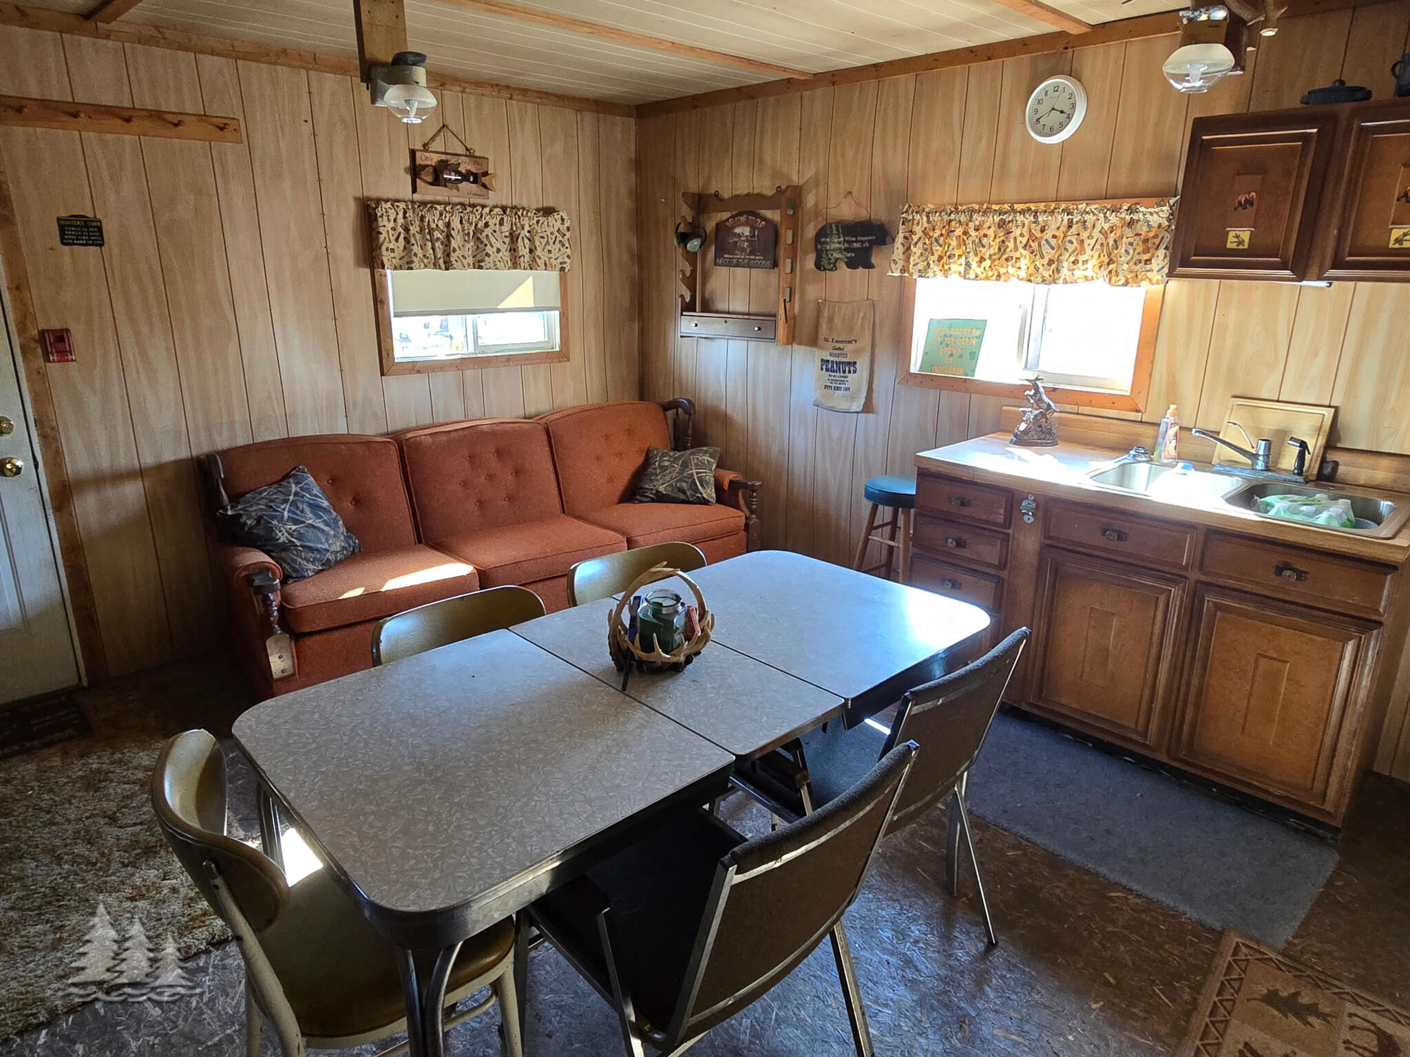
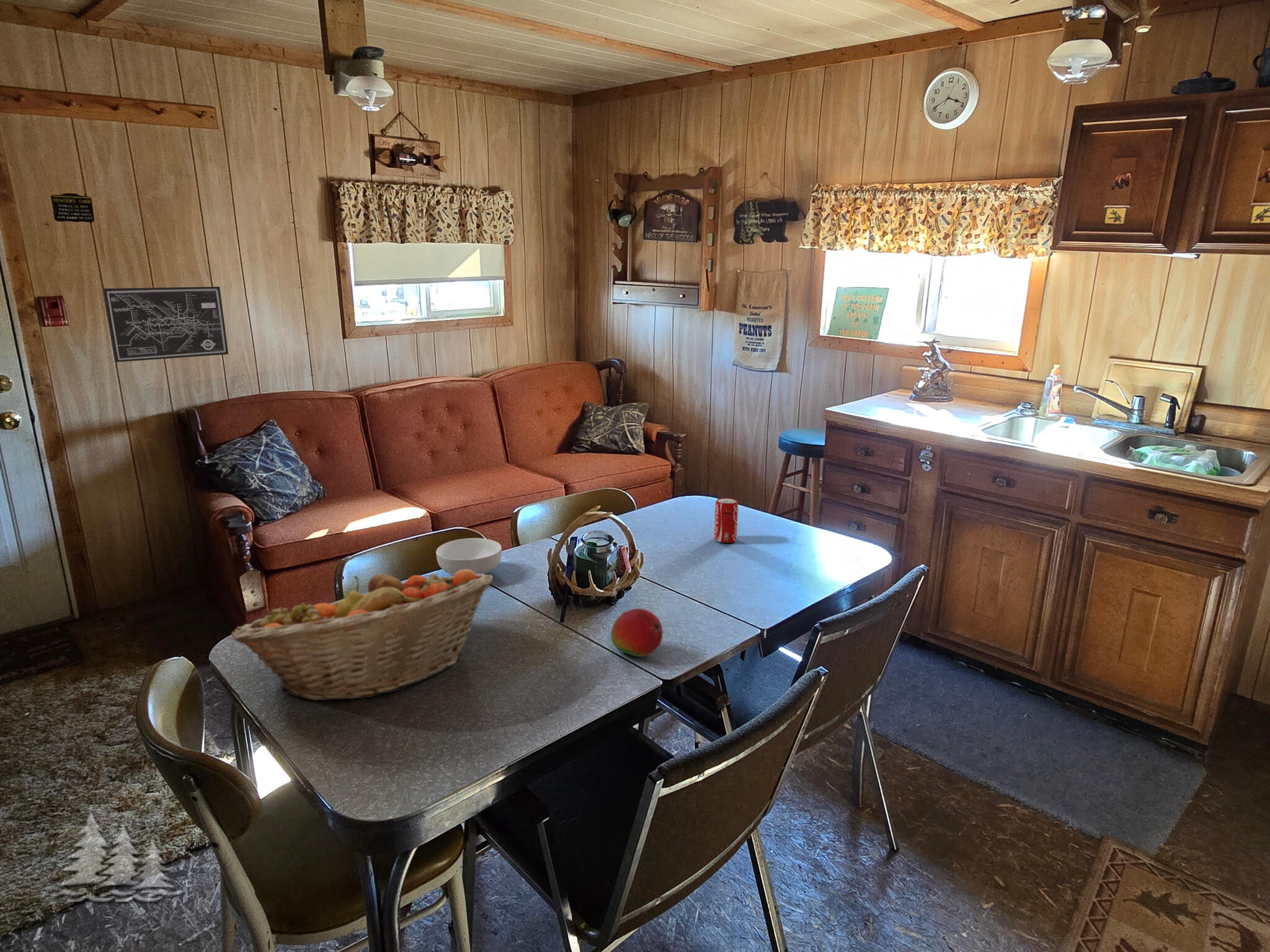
+ wall art (169, 323)
+ fruit basket (371, 621)
+ cereal bowl (469, 560)
+ beverage can (726, 520)
+ fruit (637, 630)
